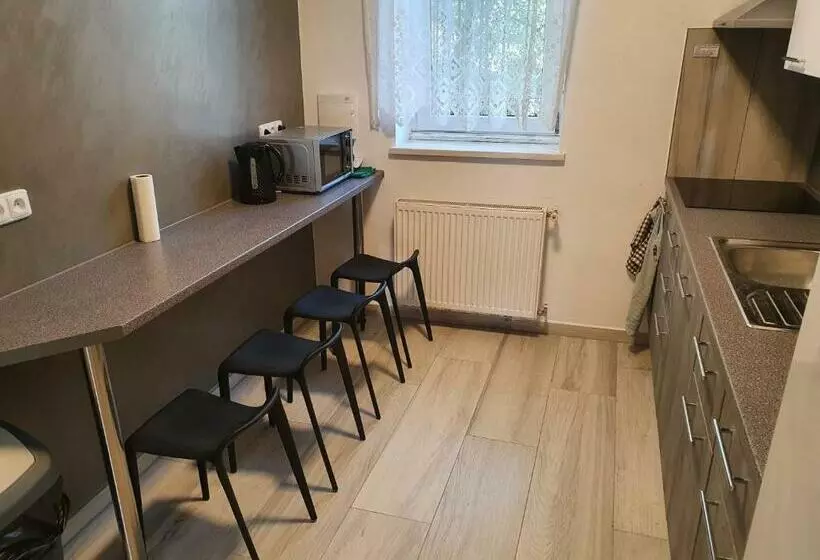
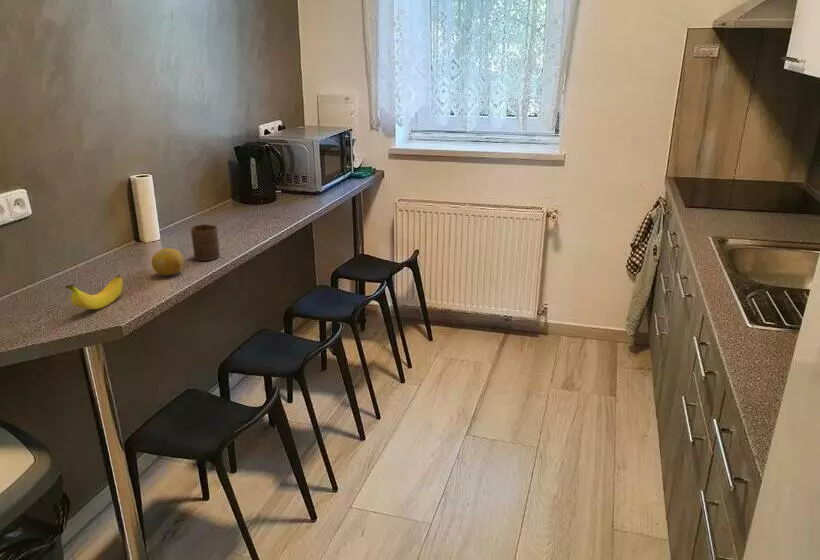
+ fruit (167, 261)
+ cup (205, 242)
+ banana (95, 294)
